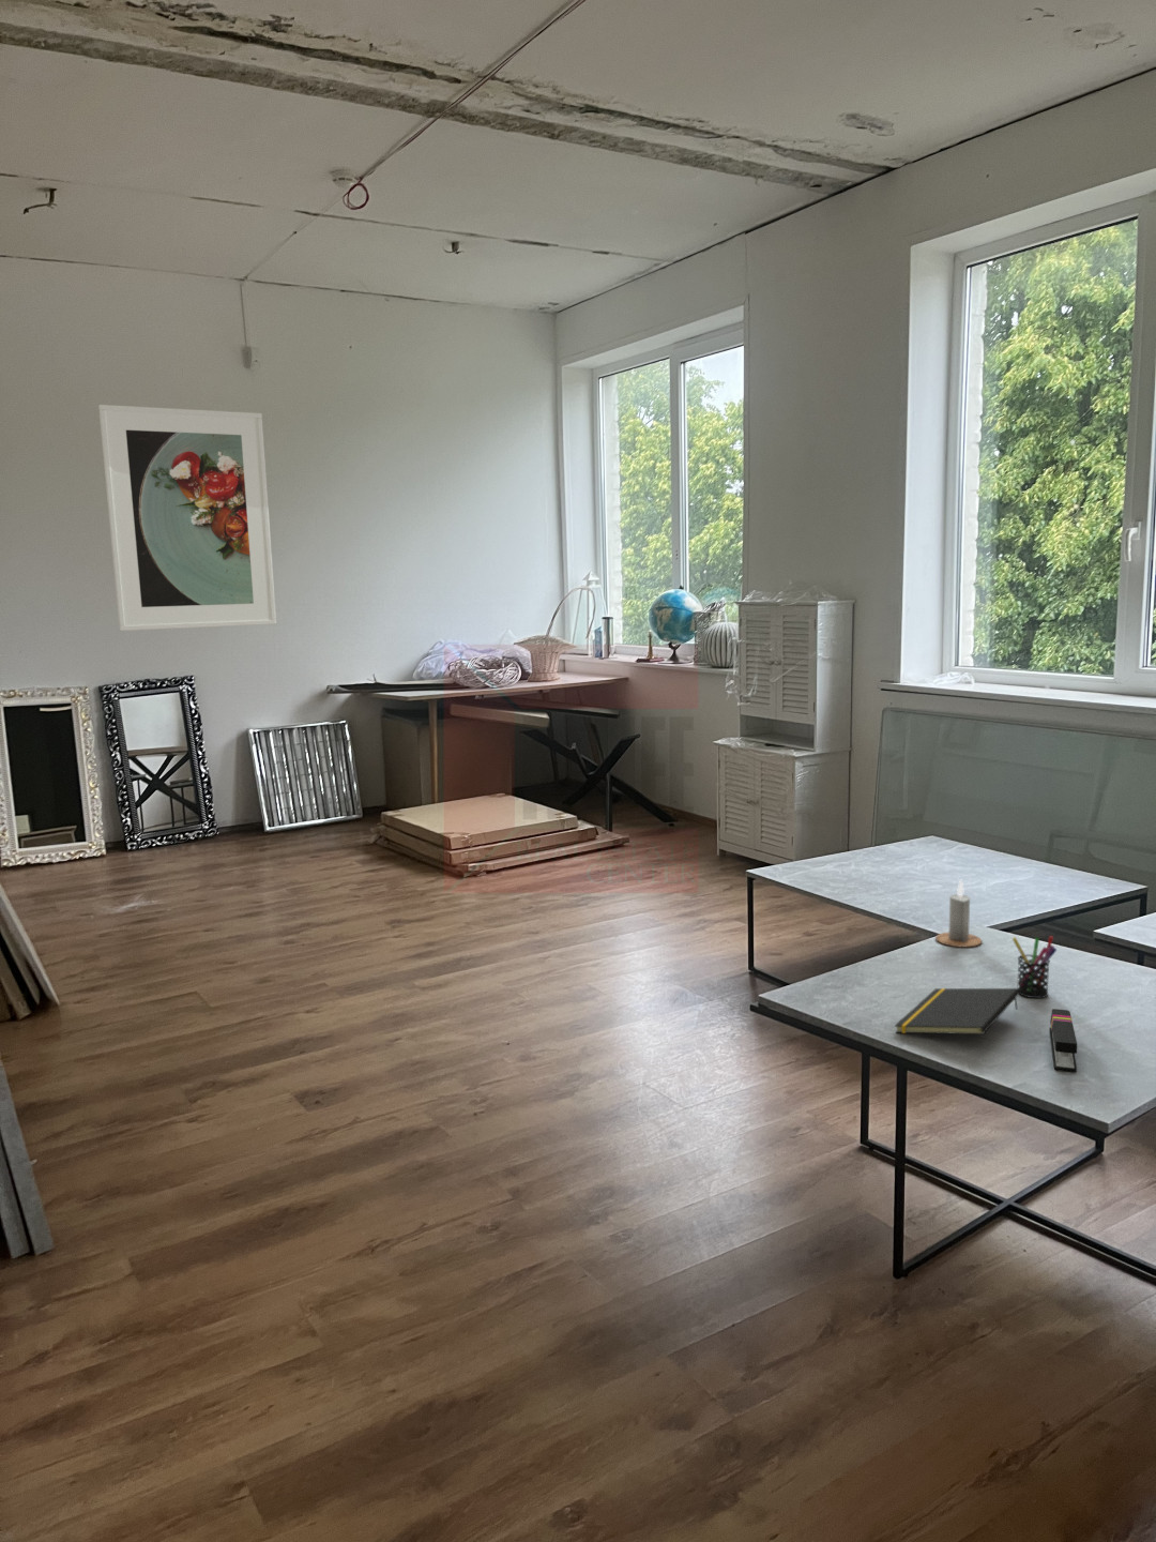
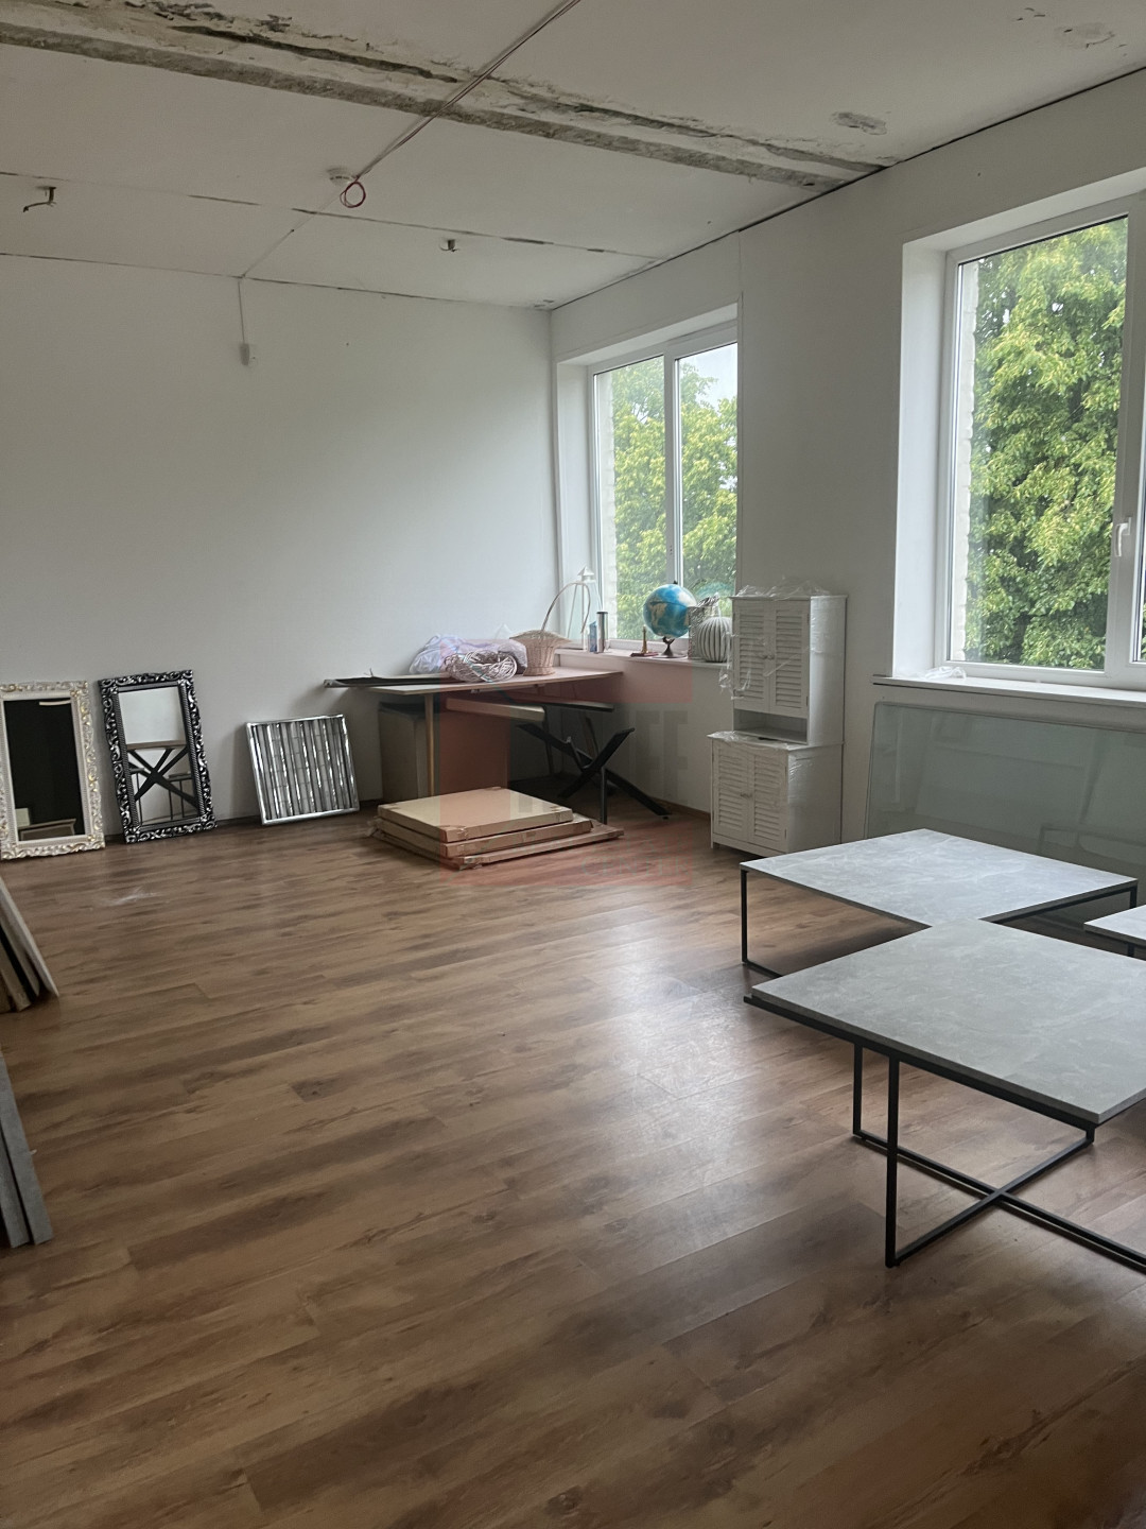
- pen holder (1035, 963)
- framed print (192, 520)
- stapler (1062, 1037)
- candle (959, 909)
- notepad (957, 1010)
